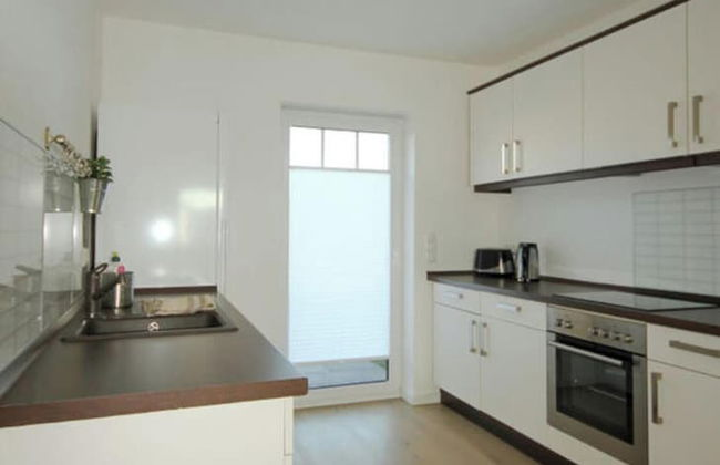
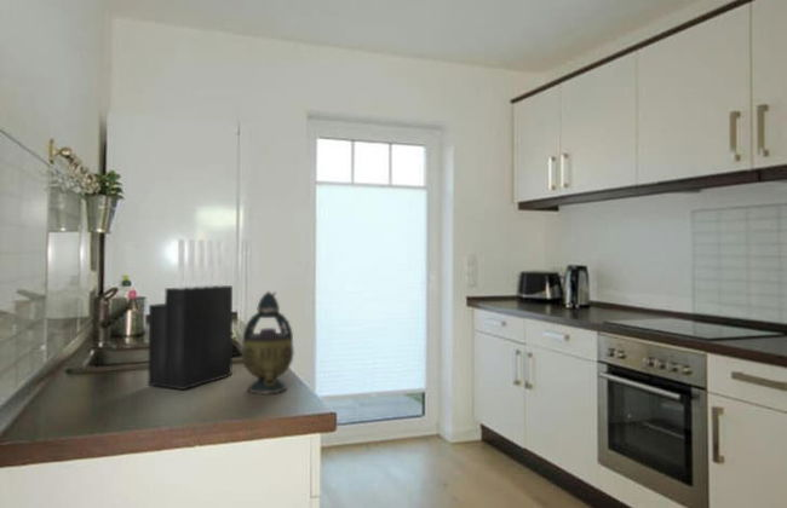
+ knife block (189, 310)
+ teapot (268, 341)
